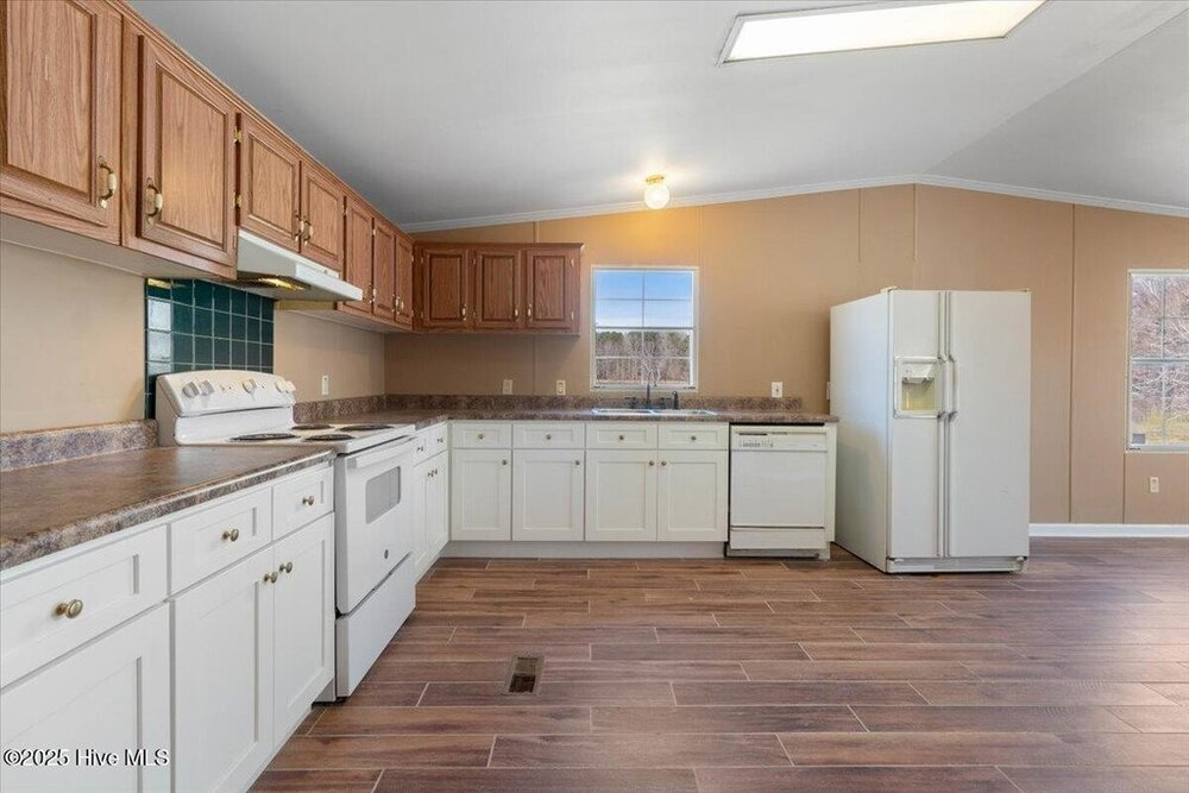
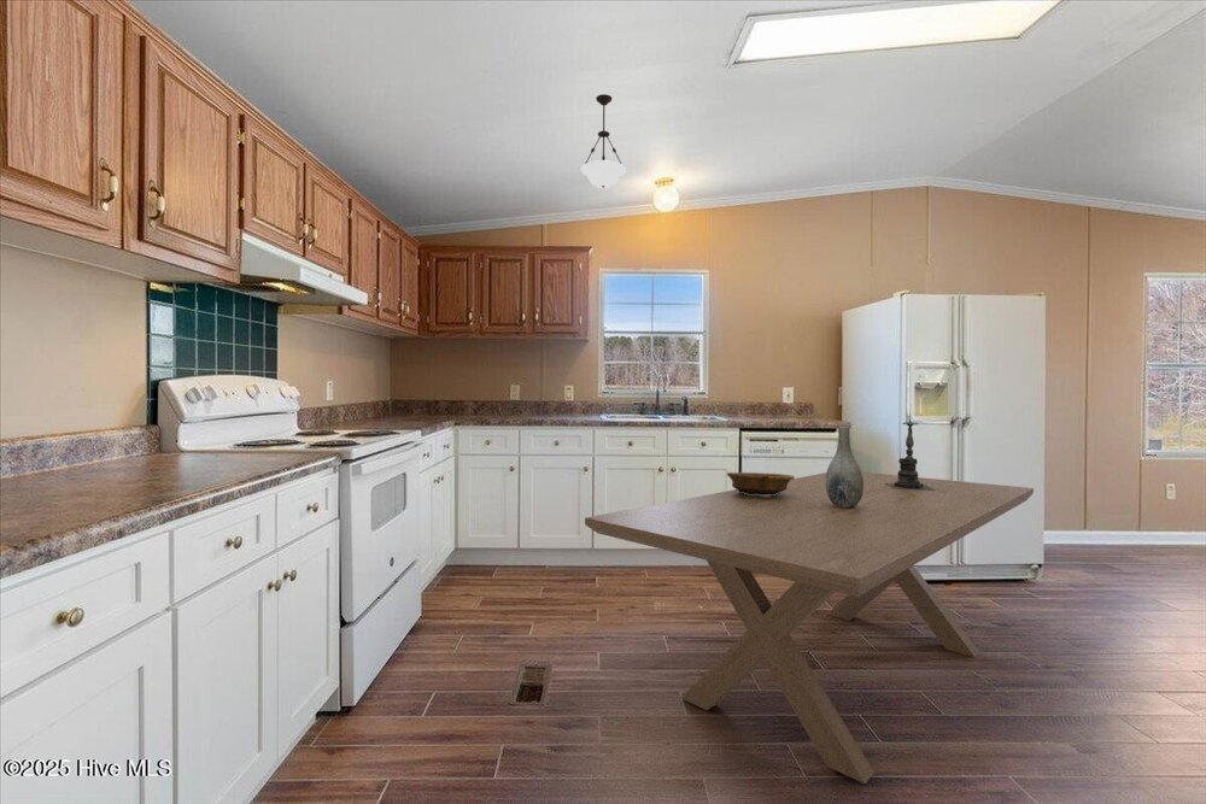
+ vase (844, 465)
+ pendant light (603, 142)
+ dining table (844, 587)
+ candle holder (909, 448)
+ decorative bowl (760, 482)
